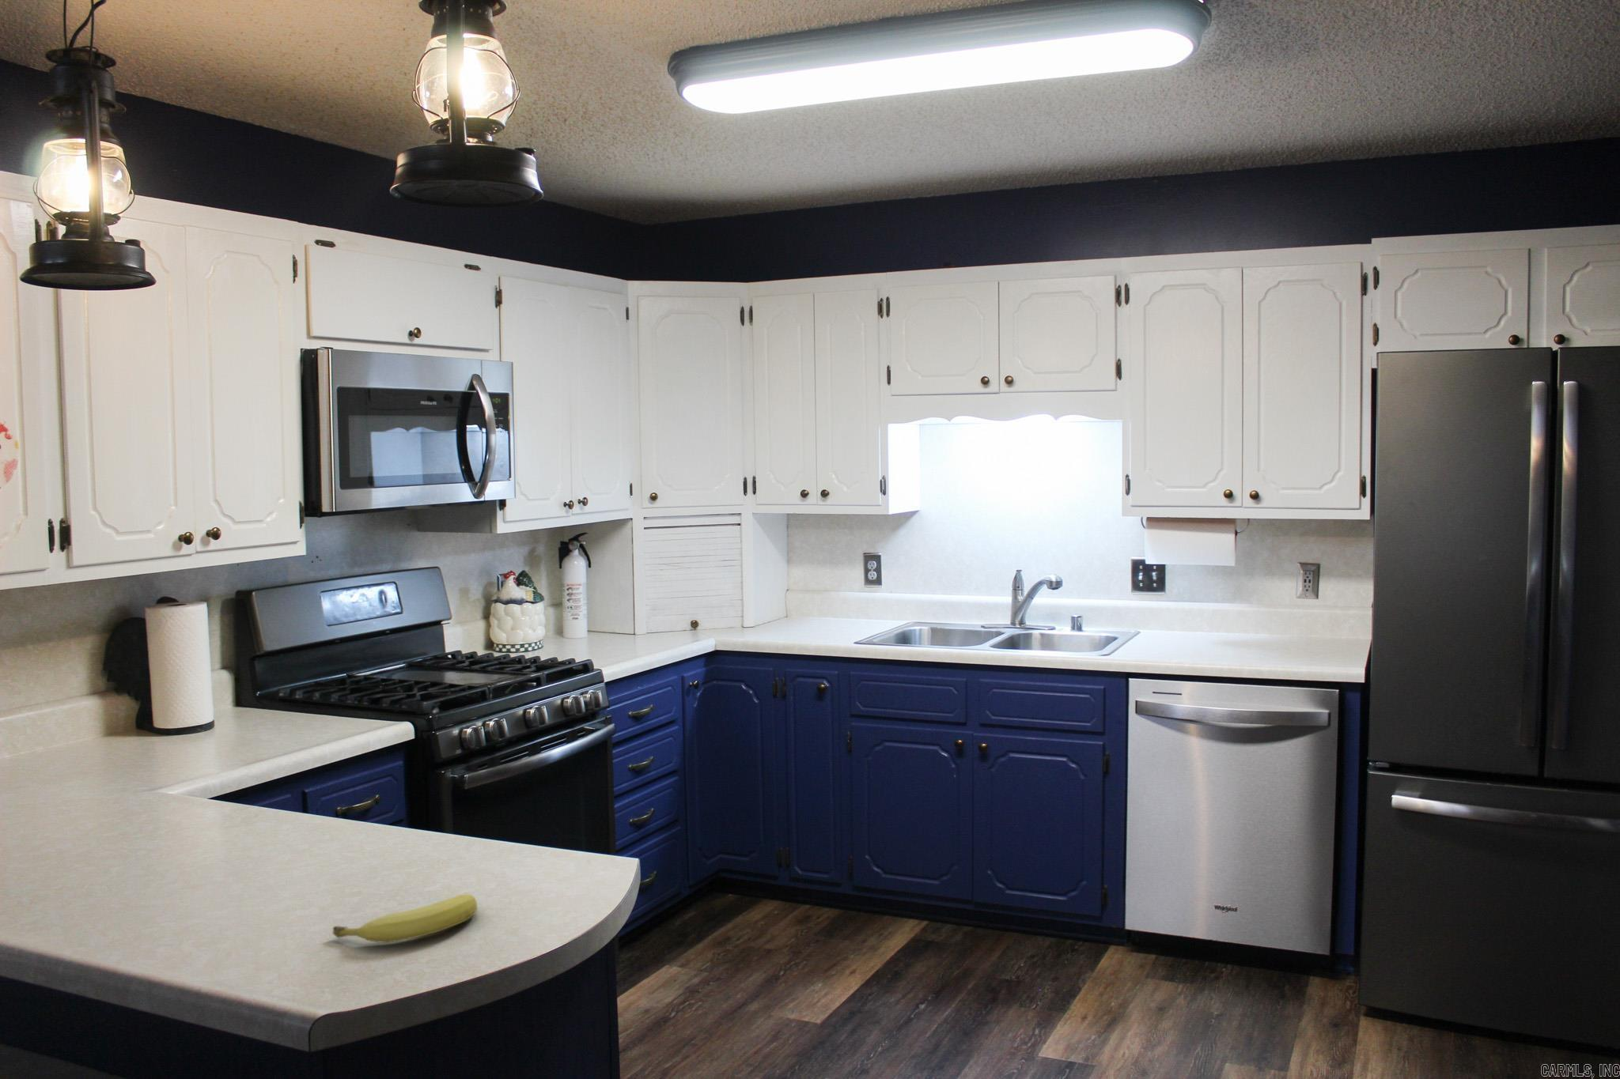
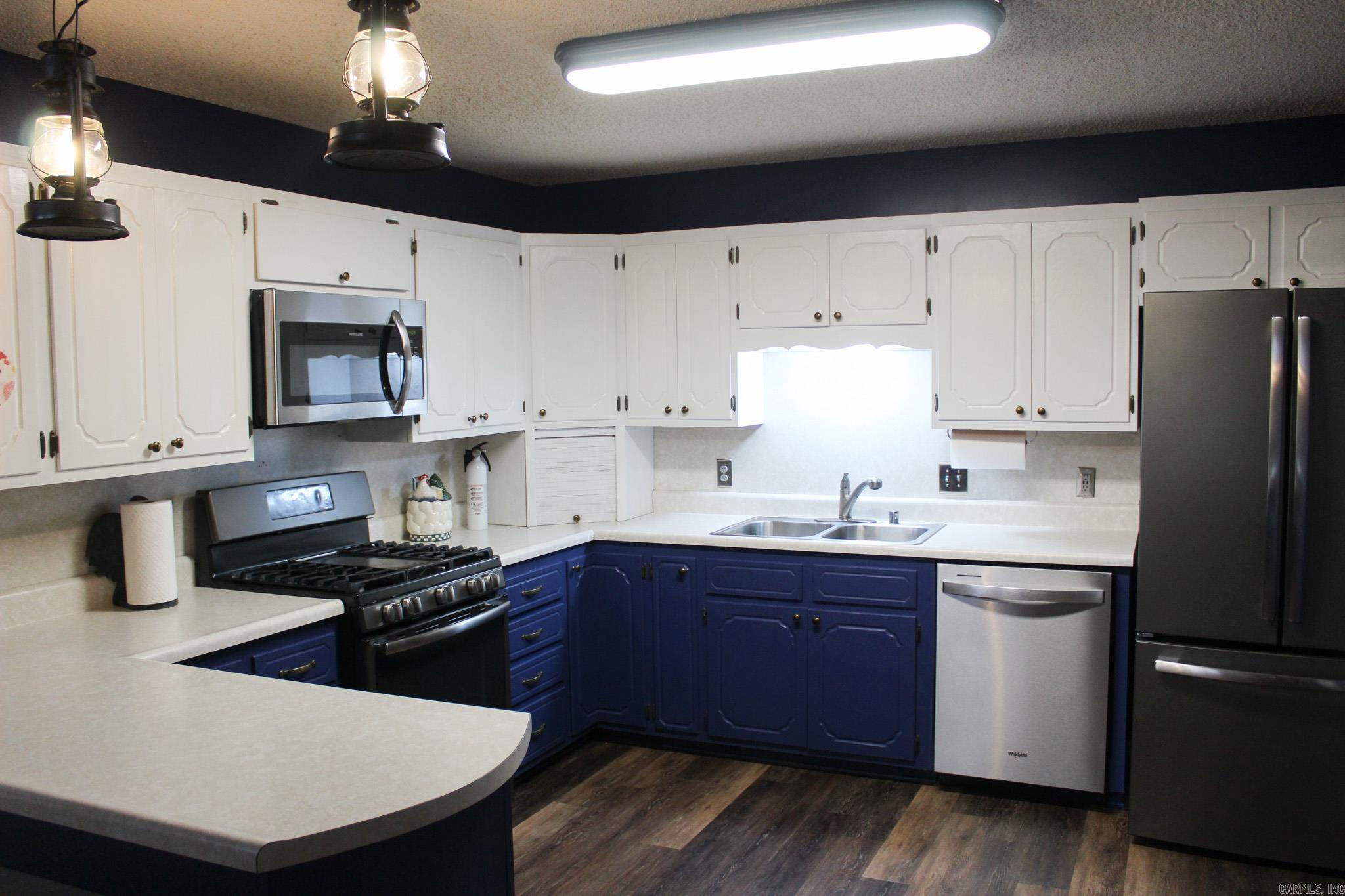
- fruit (413, 916)
